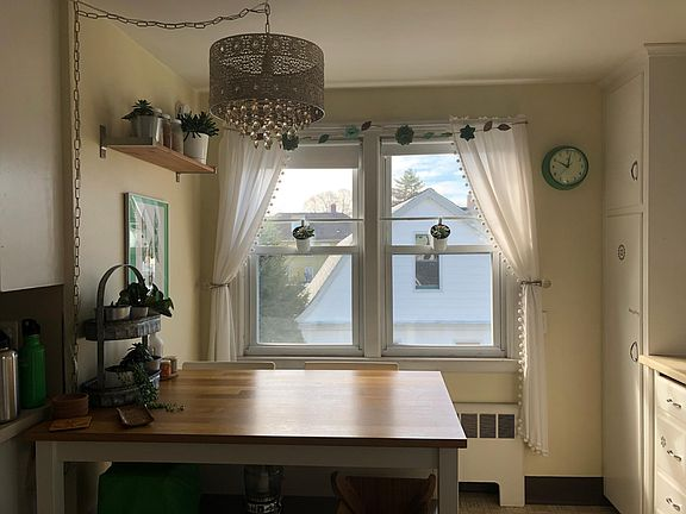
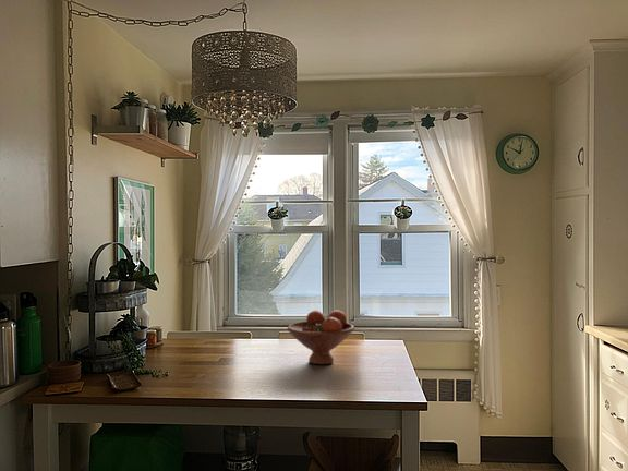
+ fruit bowl (321, 337)
